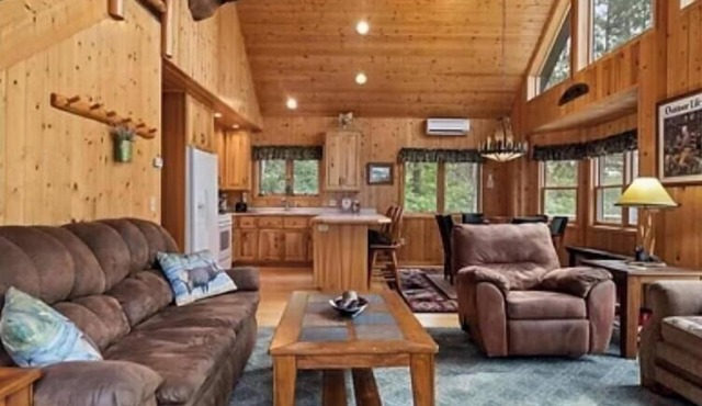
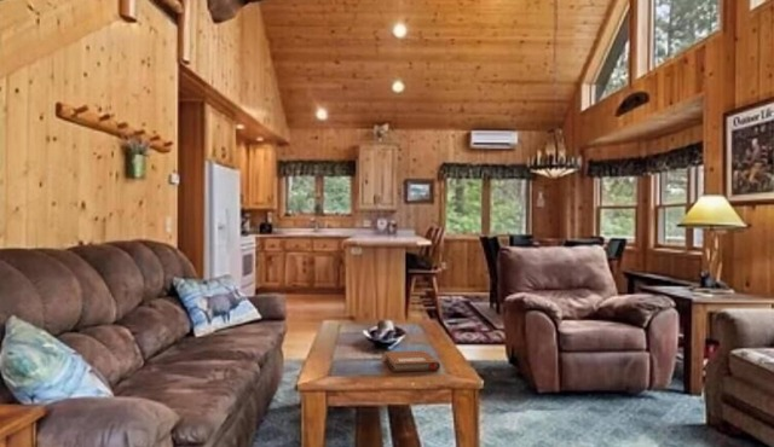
+ notebook (411, 360)
